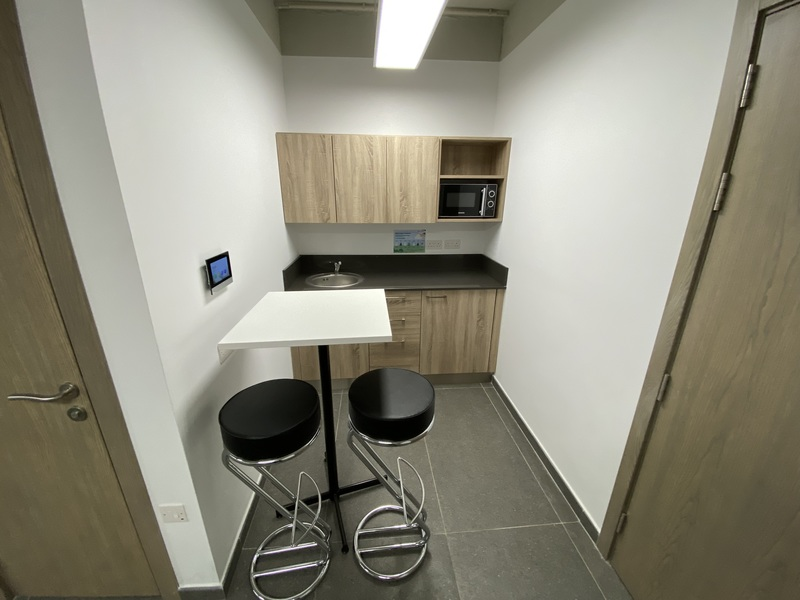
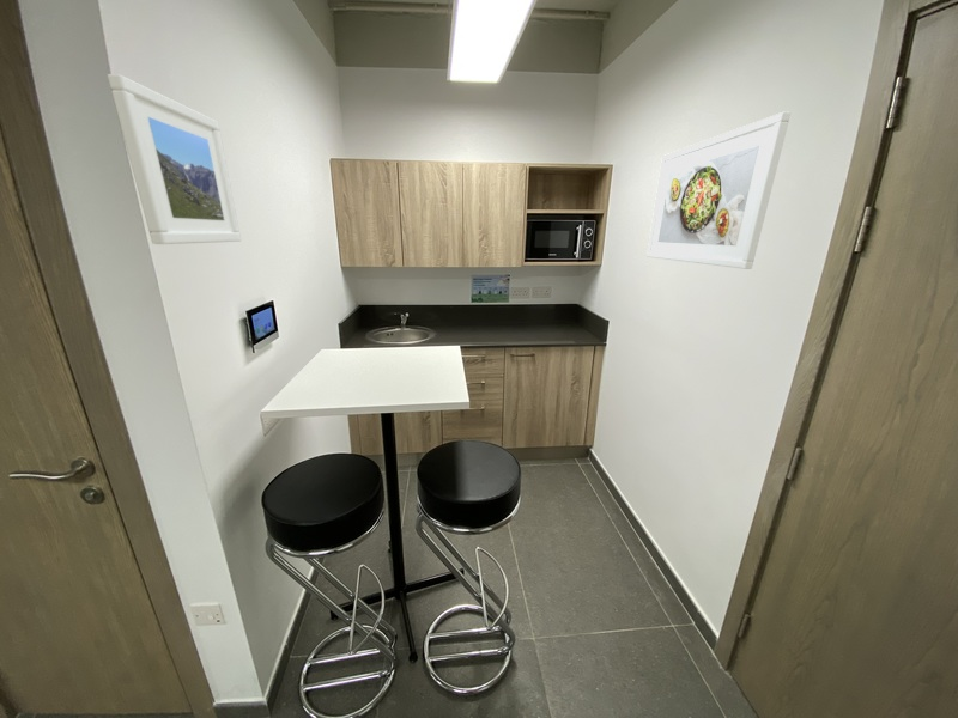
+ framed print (188, 175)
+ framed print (699, 202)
